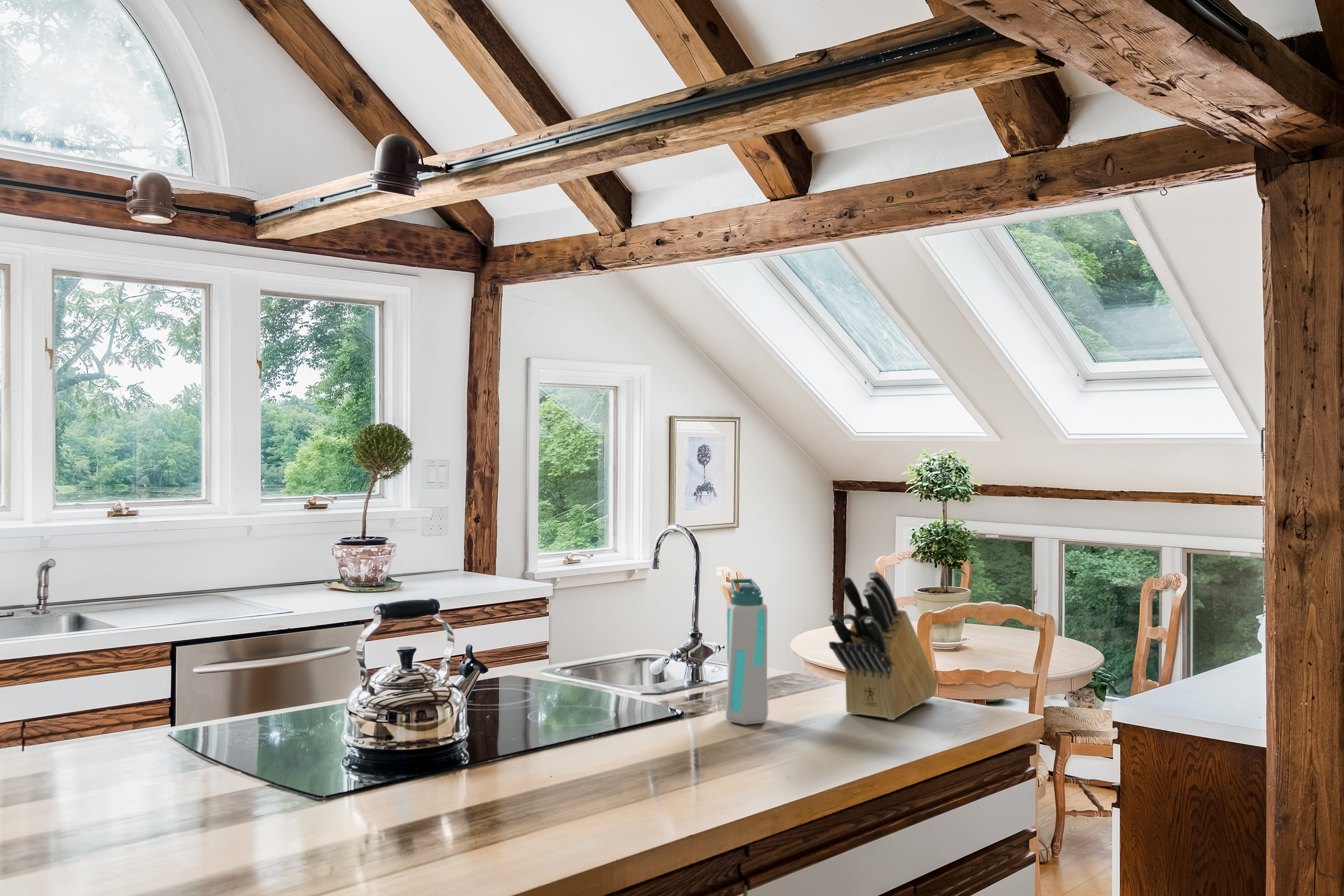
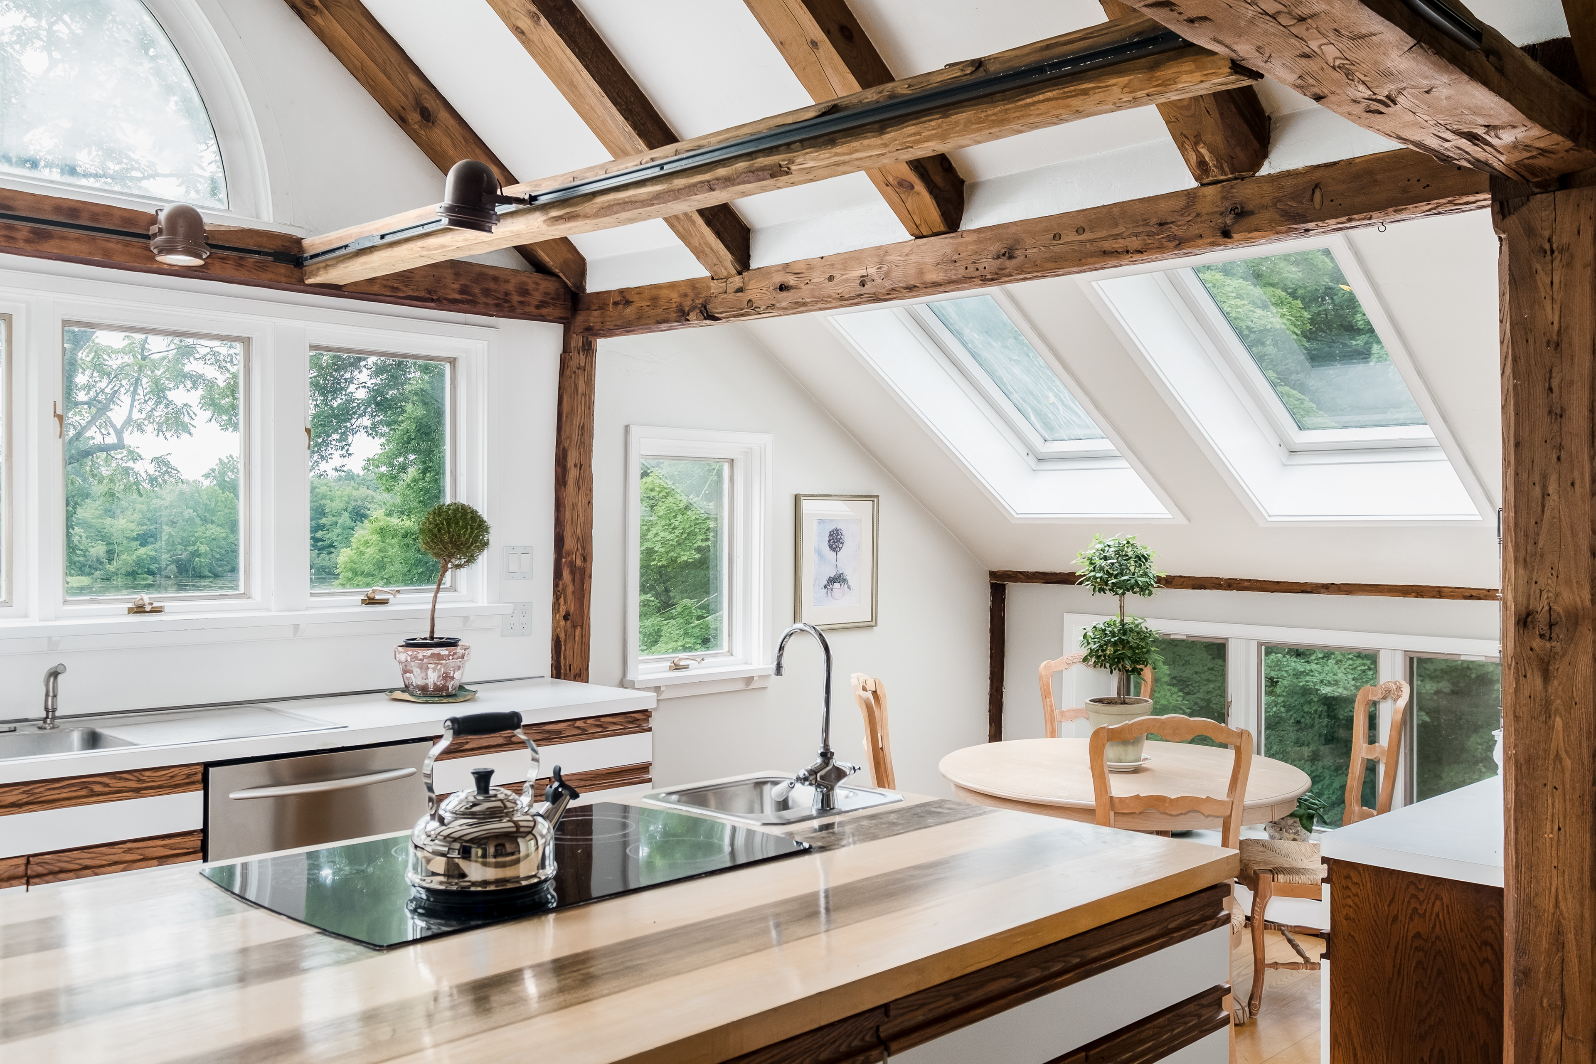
- knife block (884, 637)
- water bottle (746, 650)
